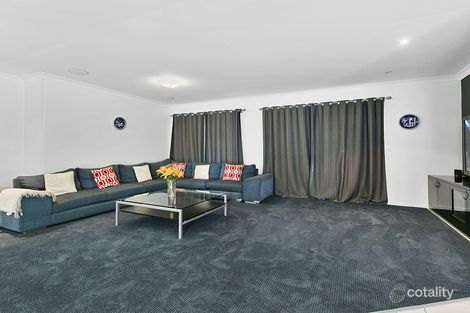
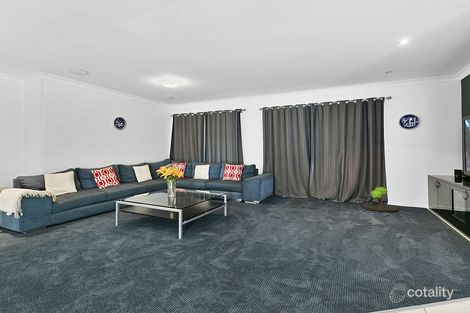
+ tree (379, 197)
